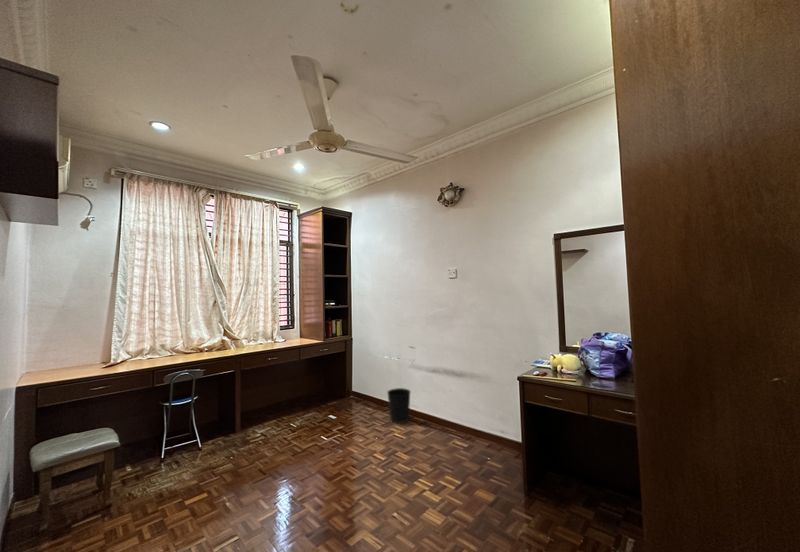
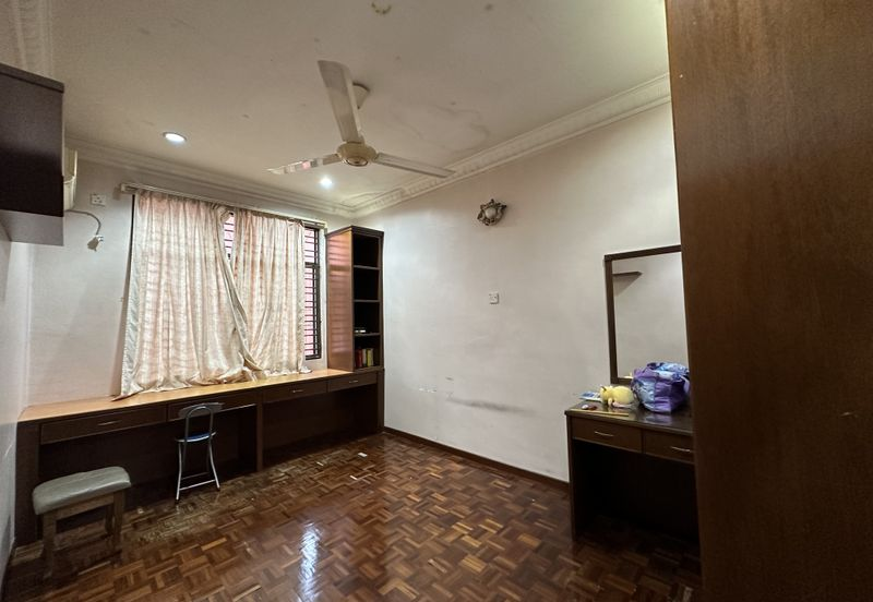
- wastebasket (399, 405)
